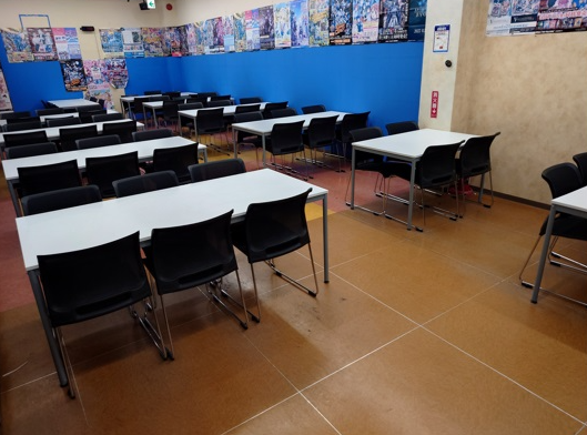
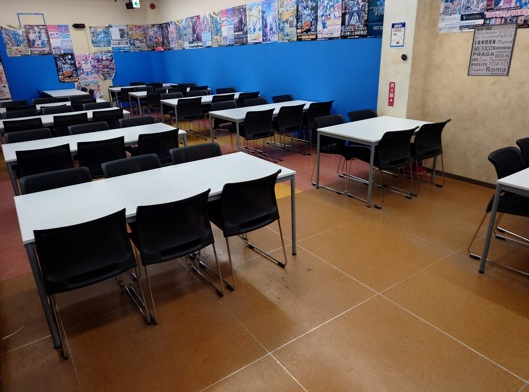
+ wall art (491, 50)
